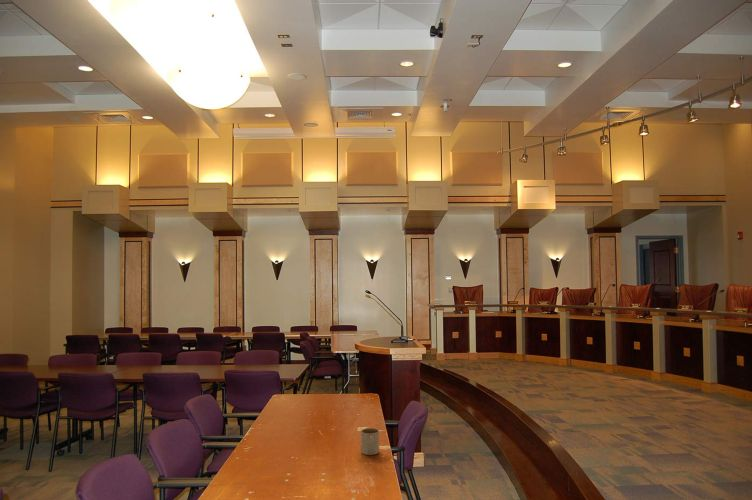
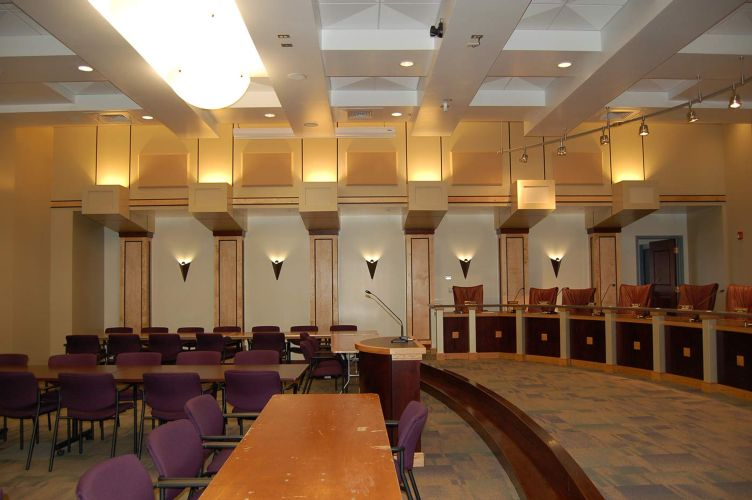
- mug (370, 442)
